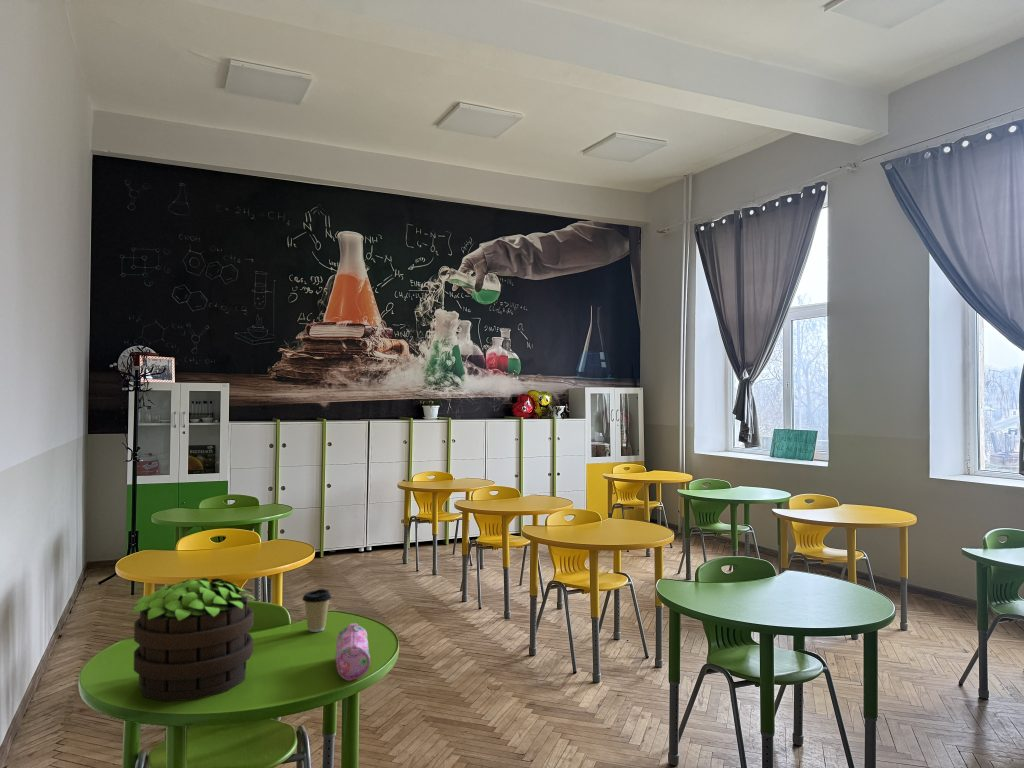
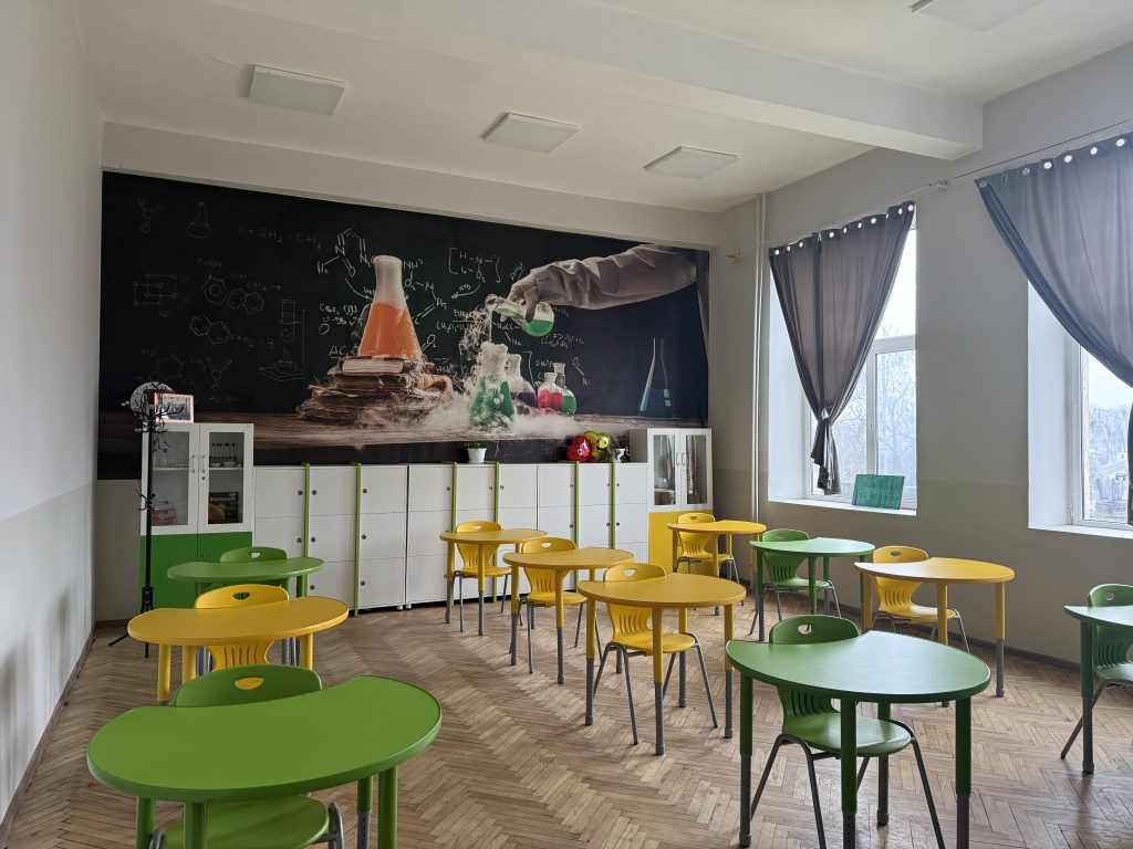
- potted plant (195, 630)
- pencil case (352, 649)
- coffee cup (316, 610)
